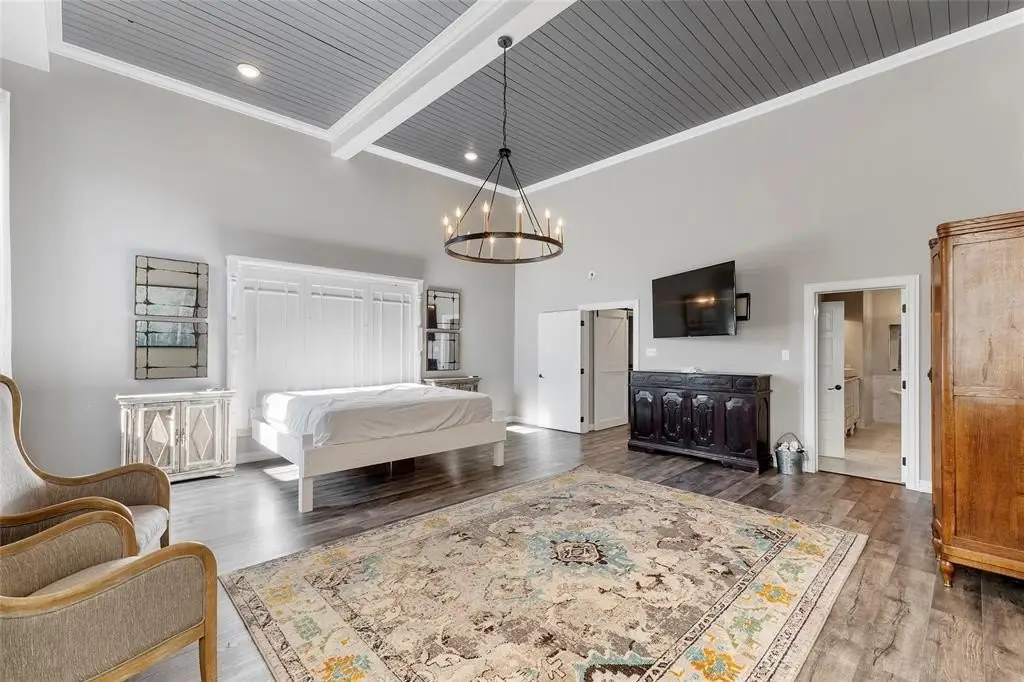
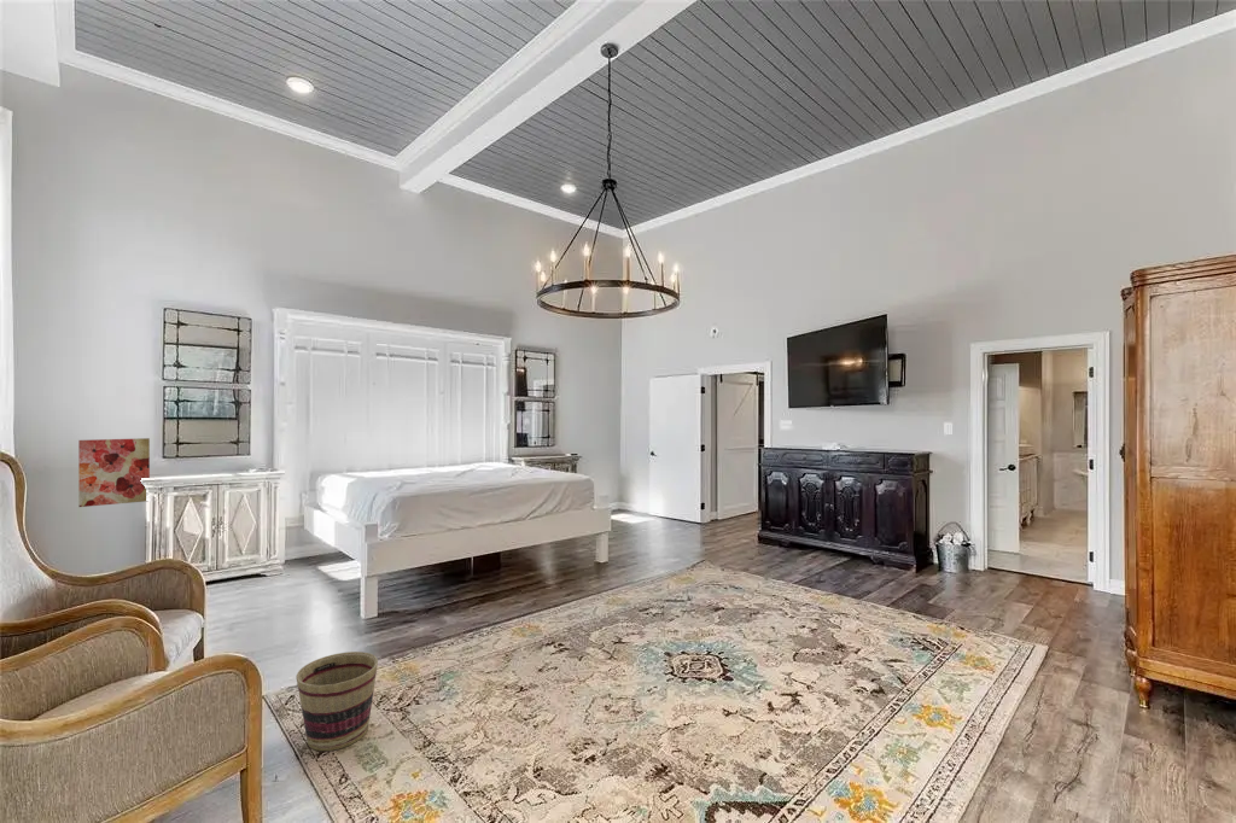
+ wall art (115, 471)
+ basket (338, 701)
